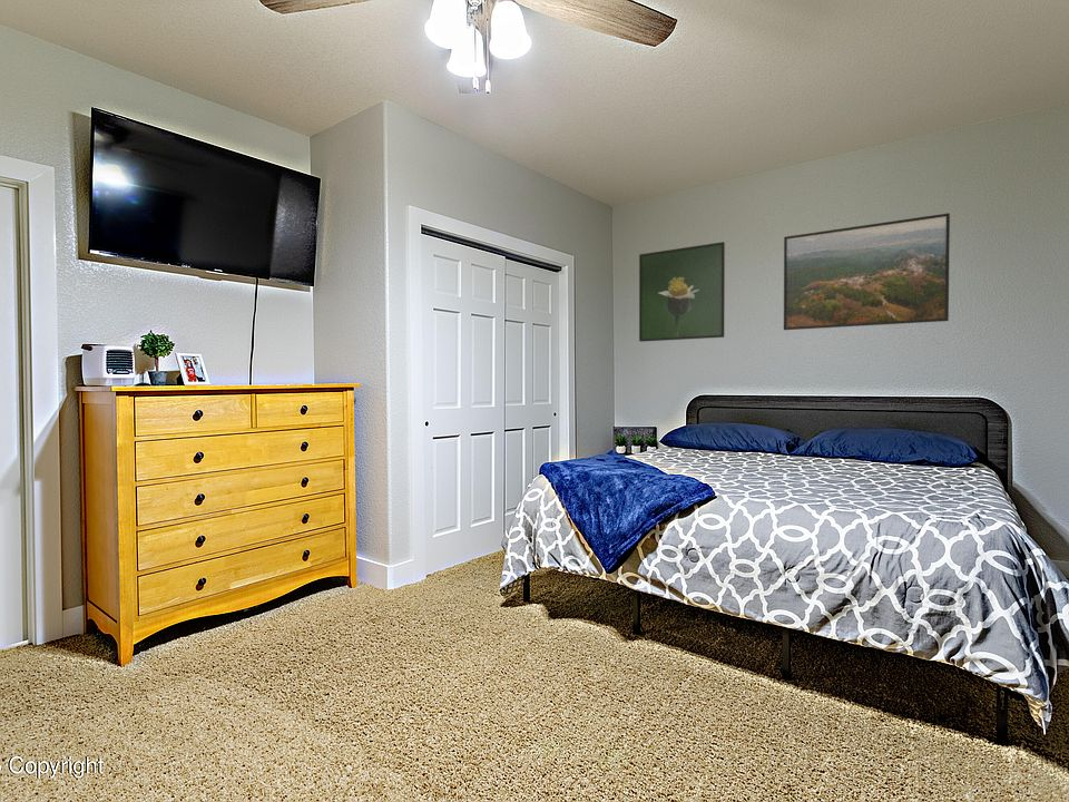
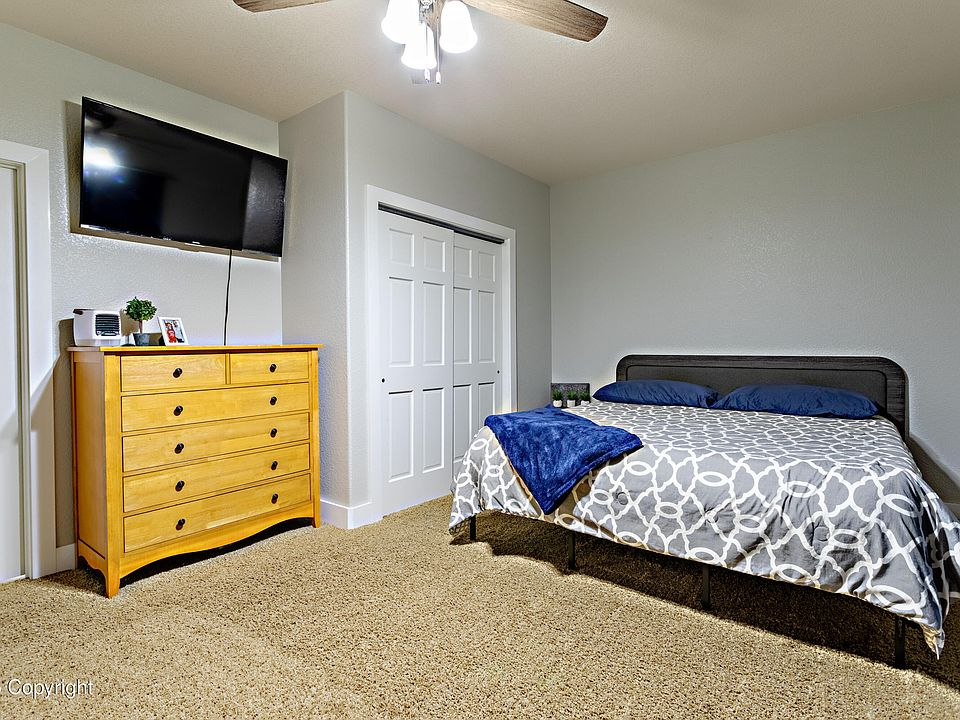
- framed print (679, 294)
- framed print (860, 275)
